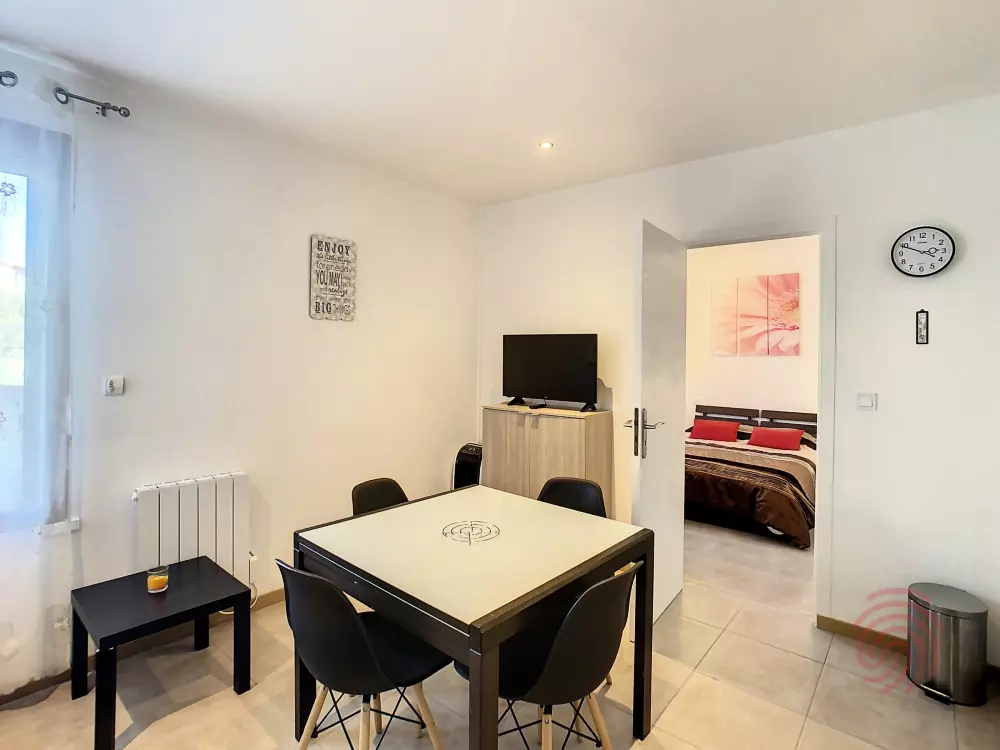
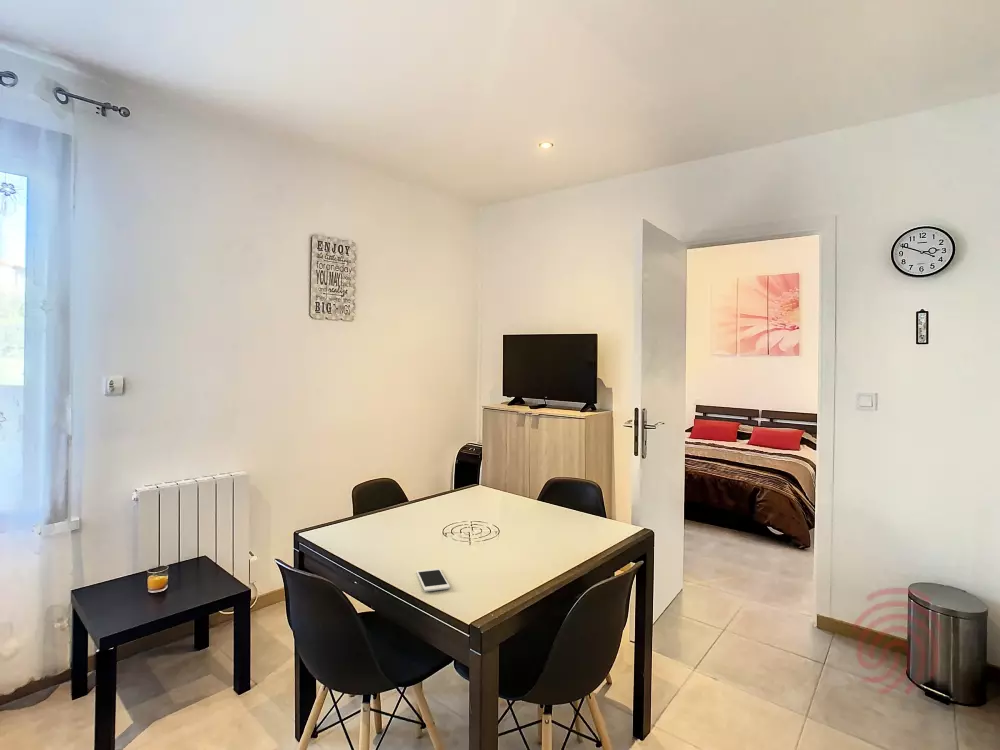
+ cell phone (432, 579)
